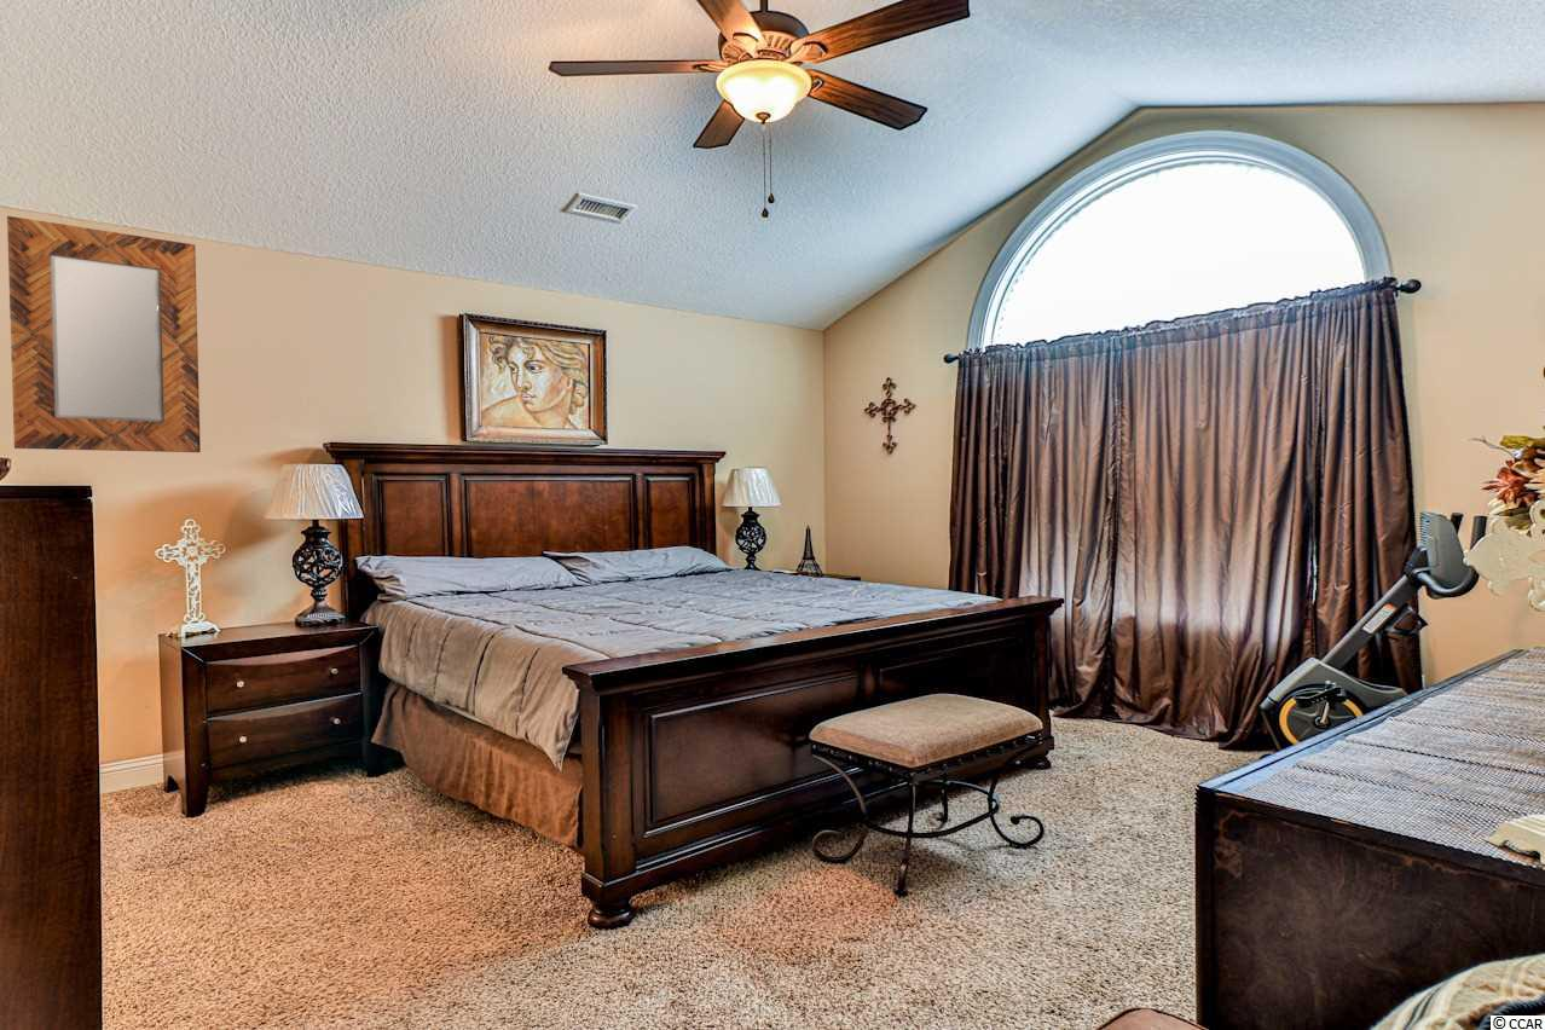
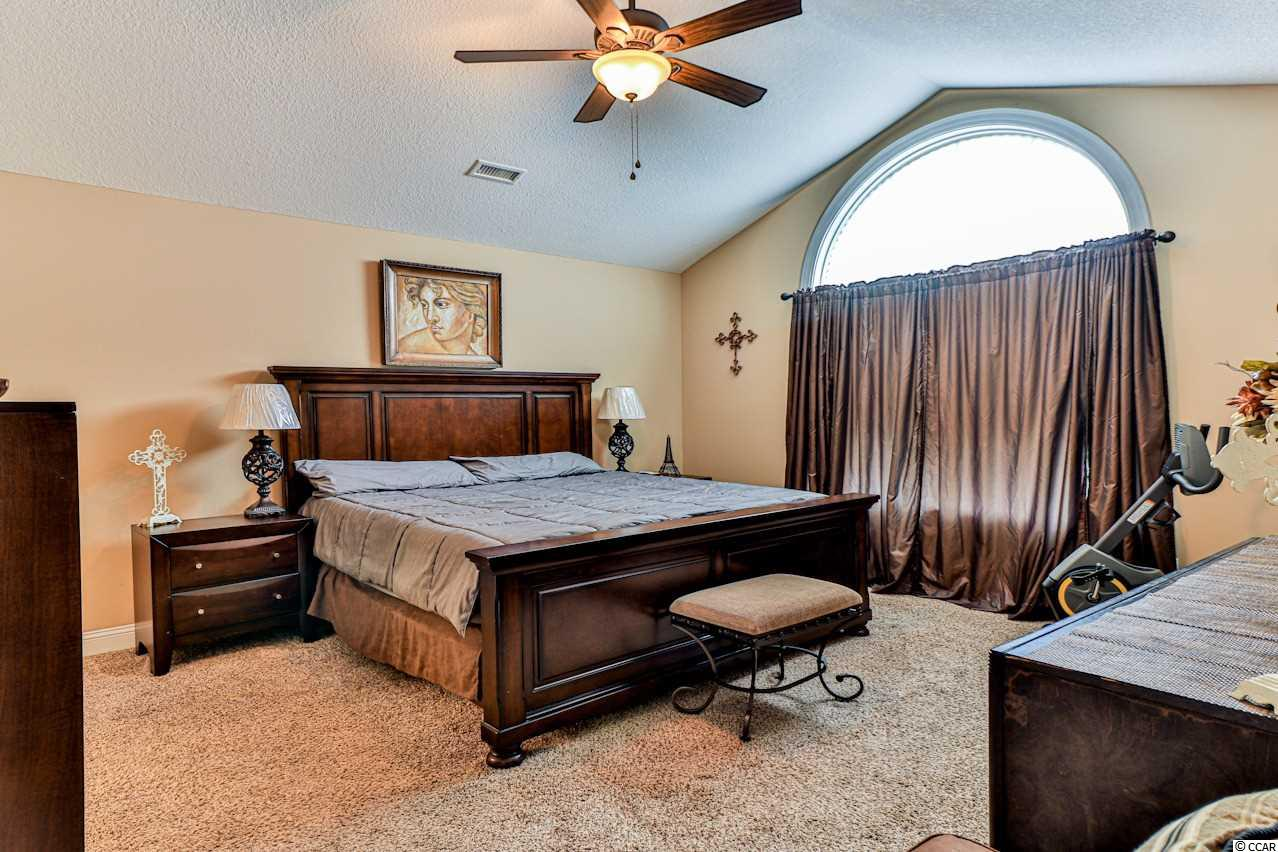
- home mirror (109, 341)
